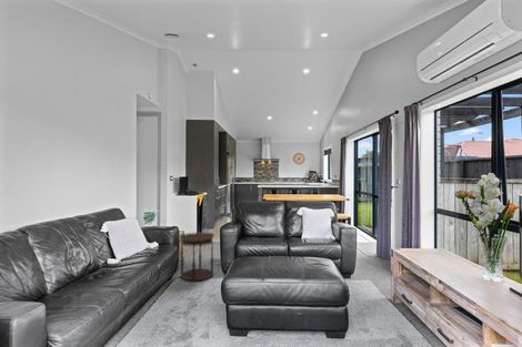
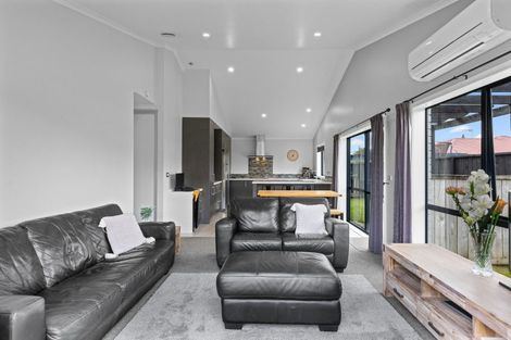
- side table (199, 255)
